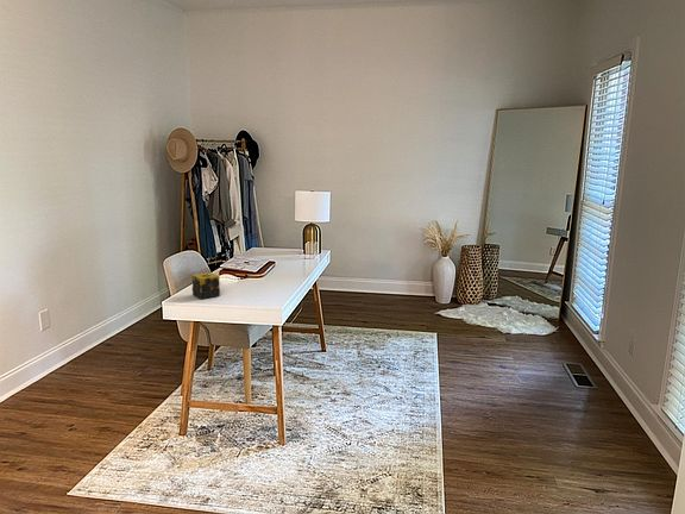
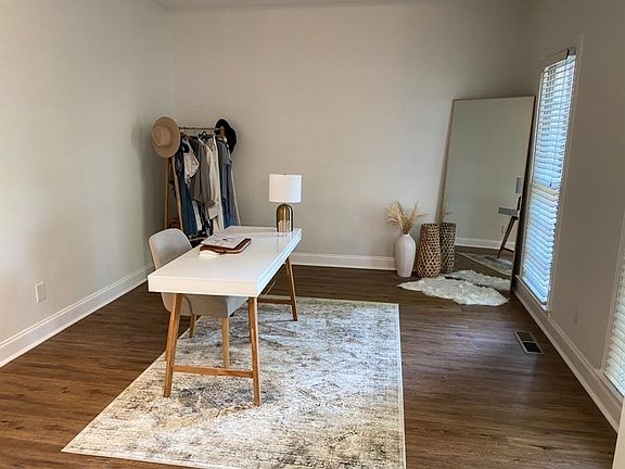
- candle (206, 284)
